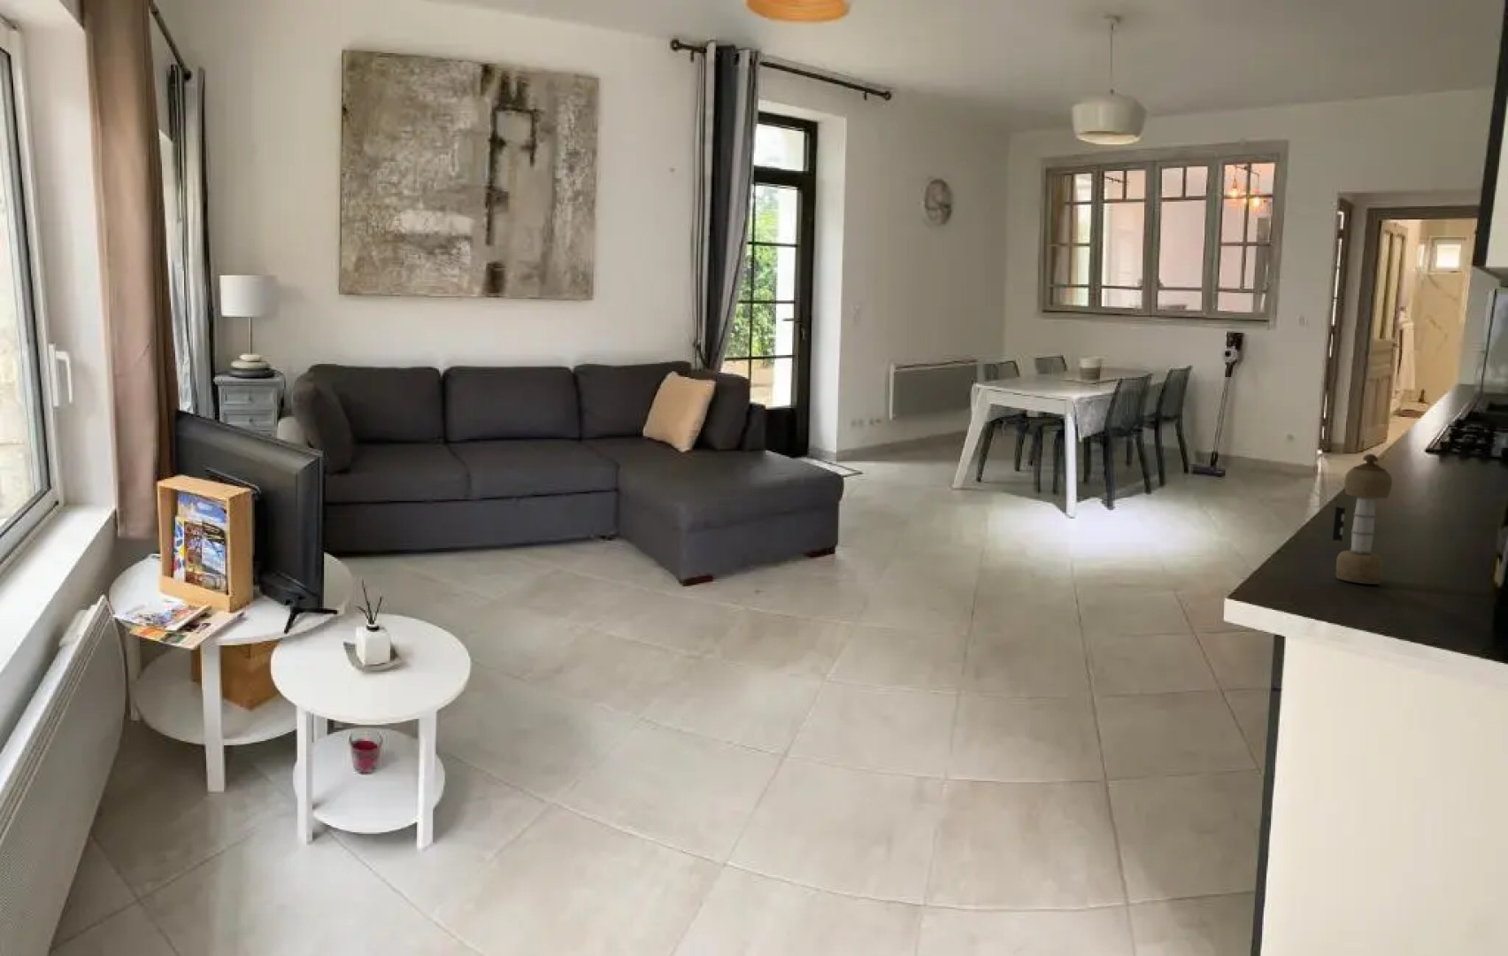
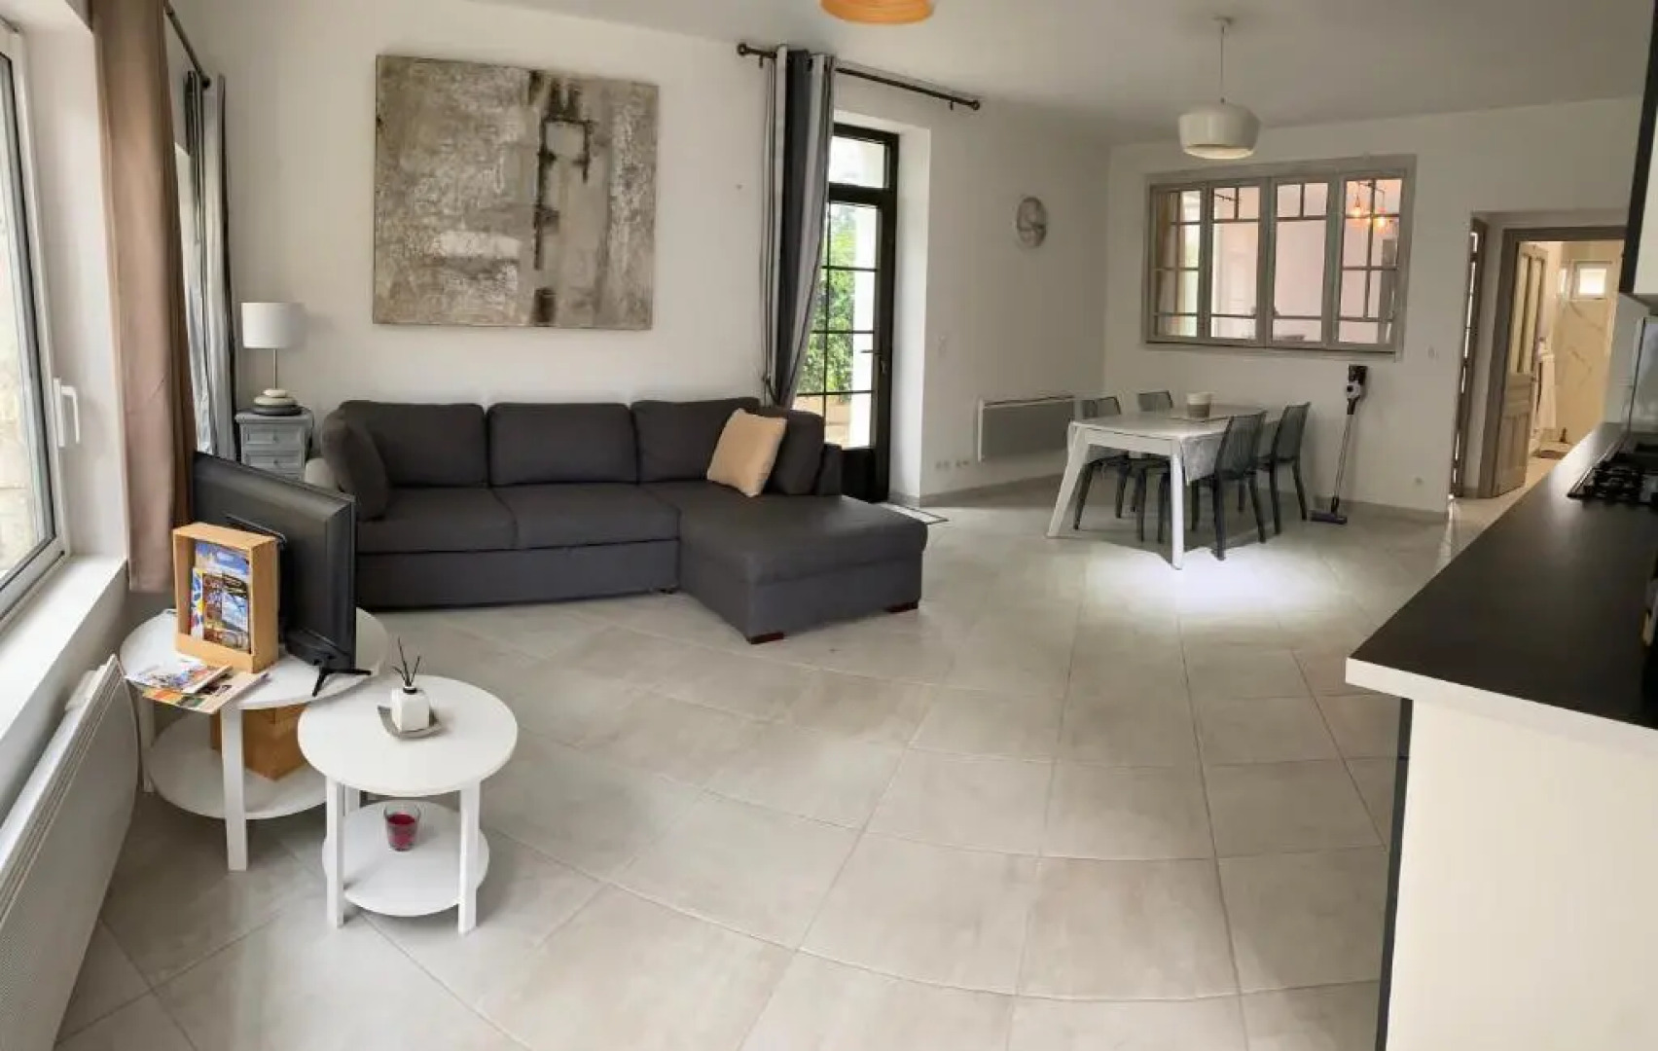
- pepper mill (1361, 516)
